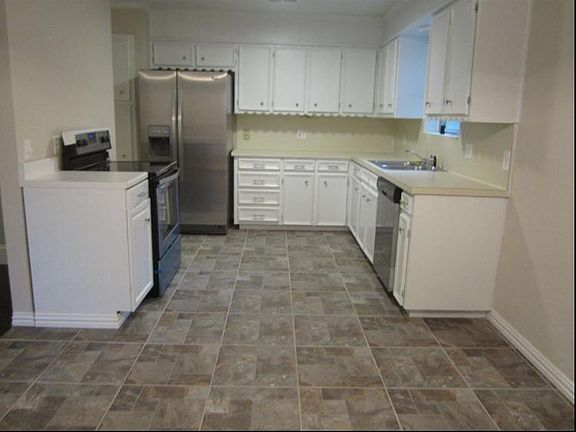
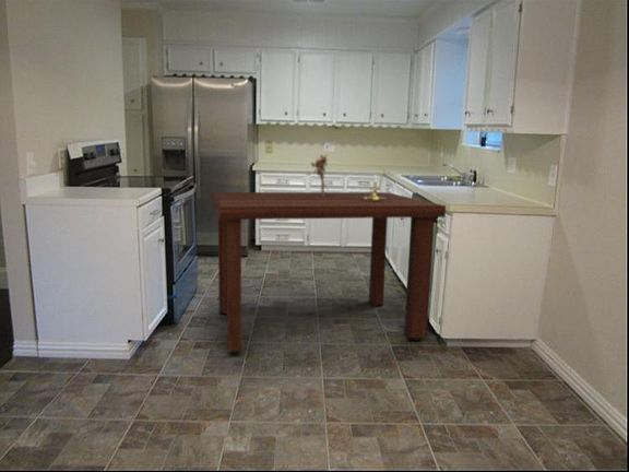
+ bouquet (320, 175)
+ candle holder (373, 187)
+ dining table (317, 217)
